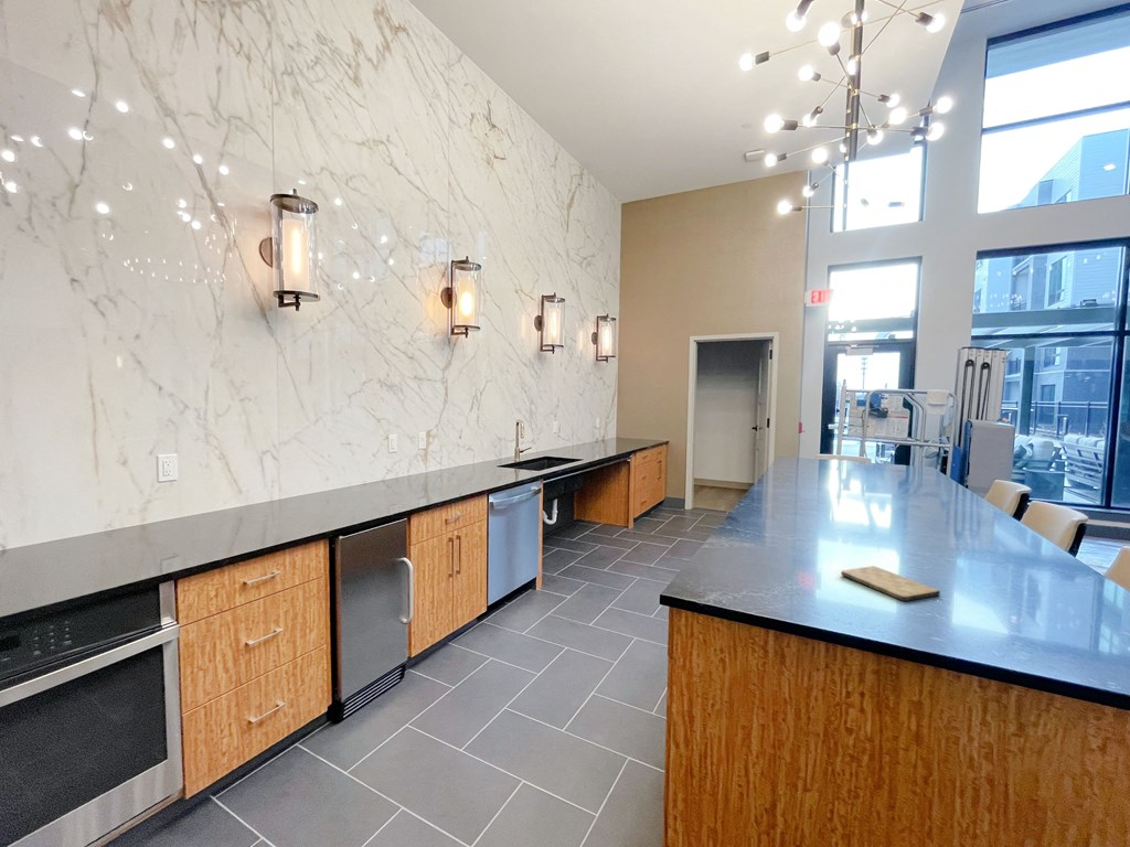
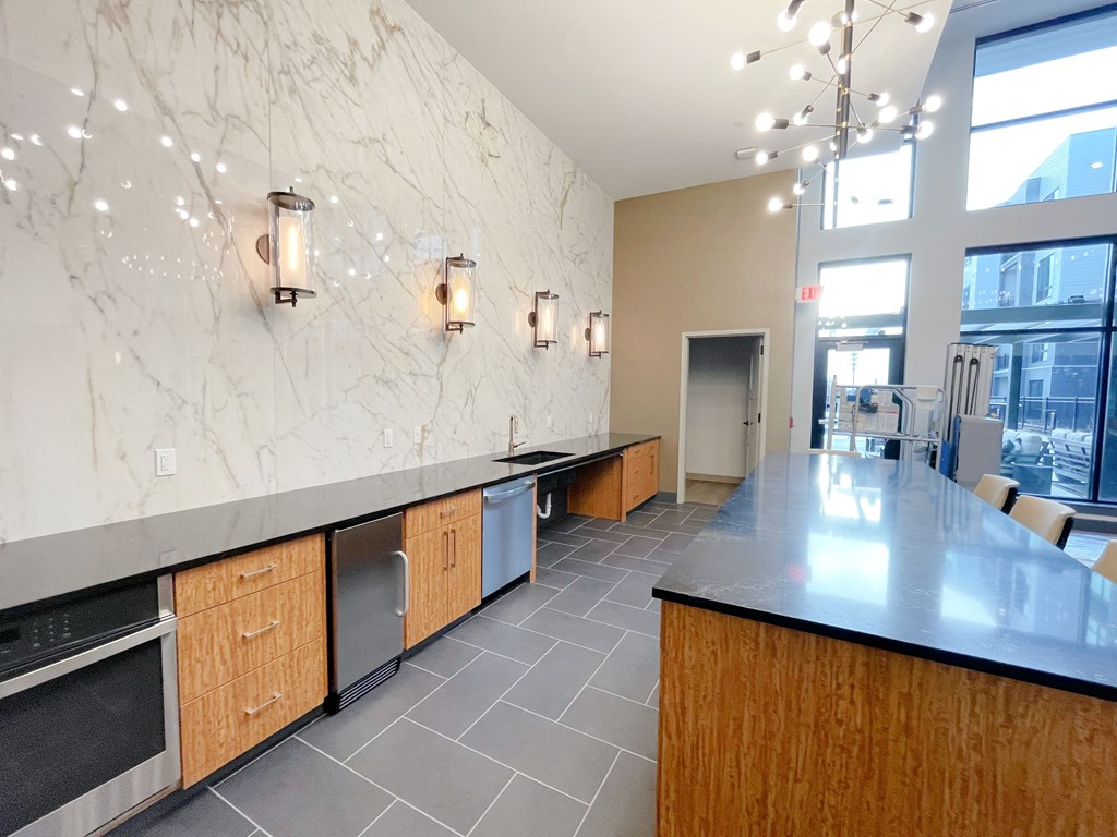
- cutting board (887, 581)
